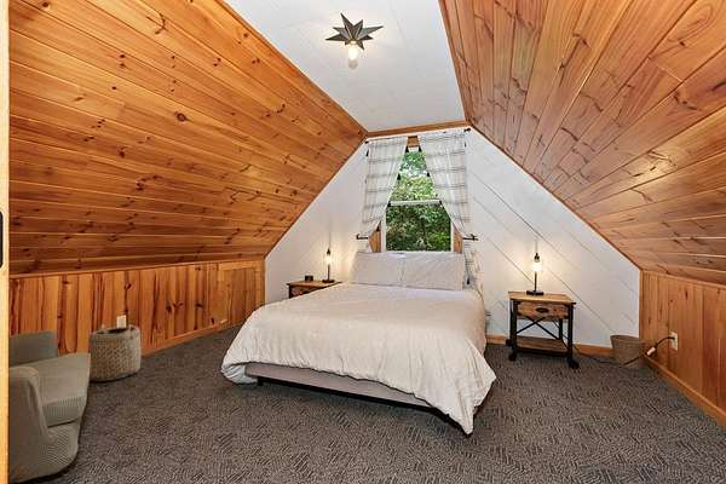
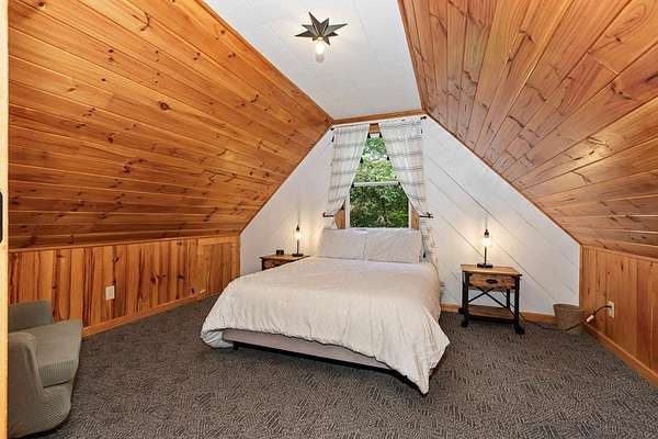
- basket (113, 348)
